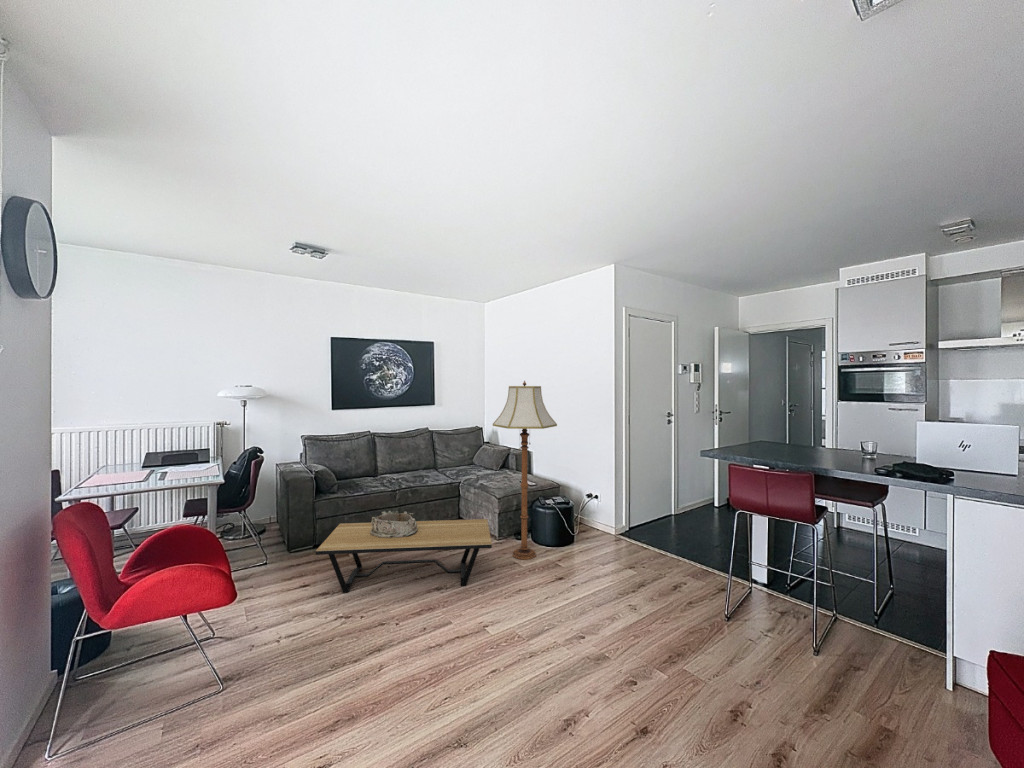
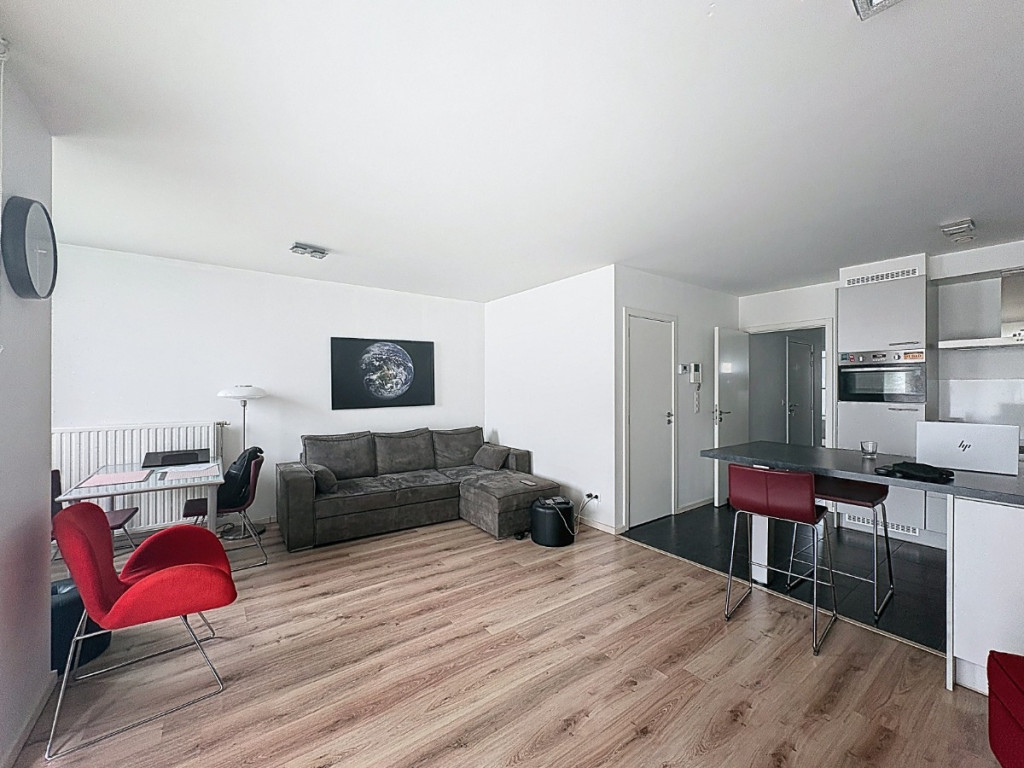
- floor lamp (524, 467)
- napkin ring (393, 523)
- coffee table (410, 550)
